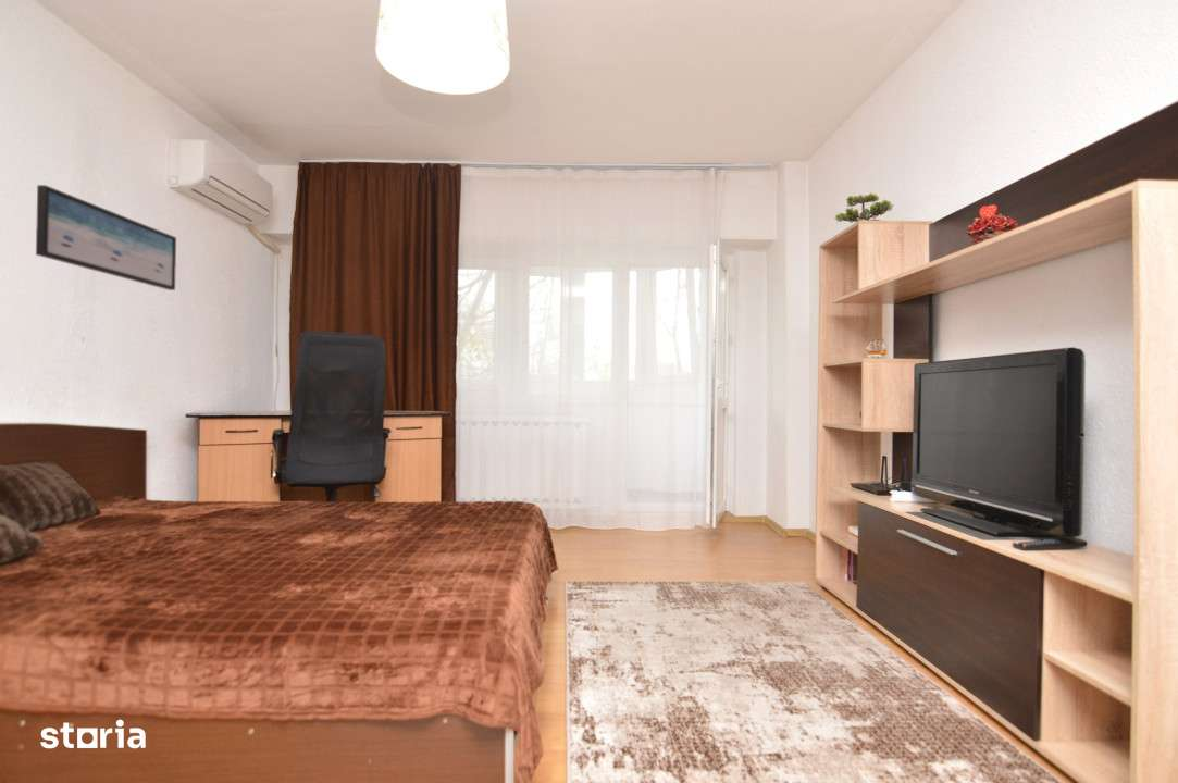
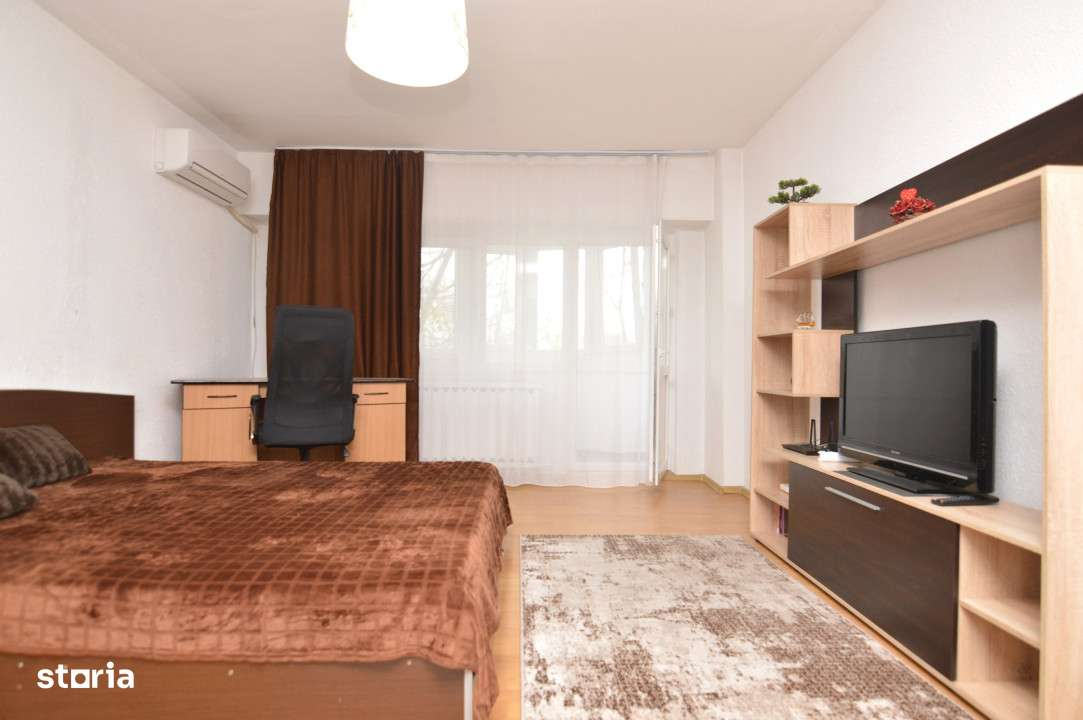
- wall art (115, 245)
